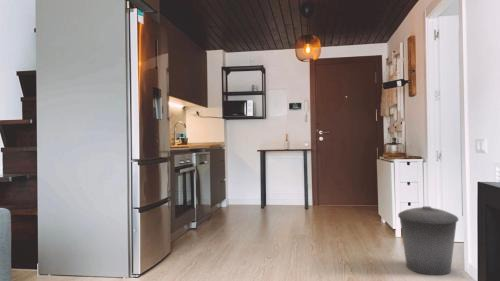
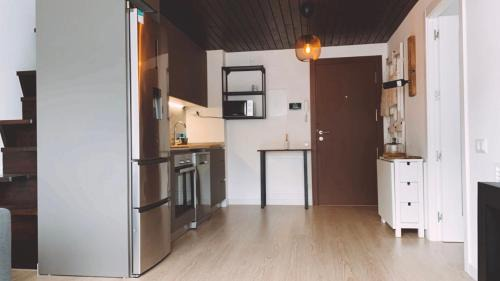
- trash can (427, 237)
